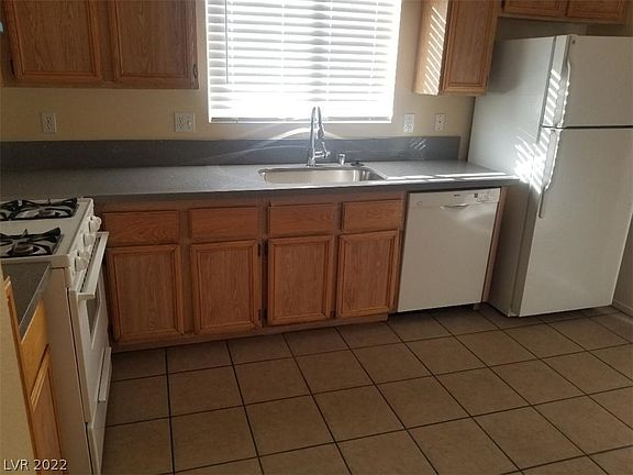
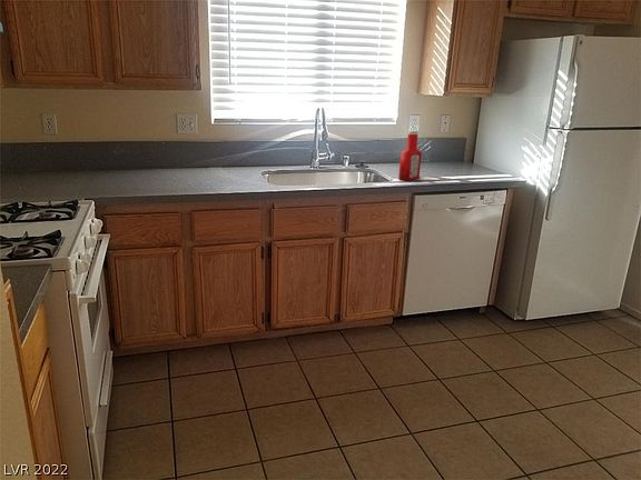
+ soap bottle (411, 154)
